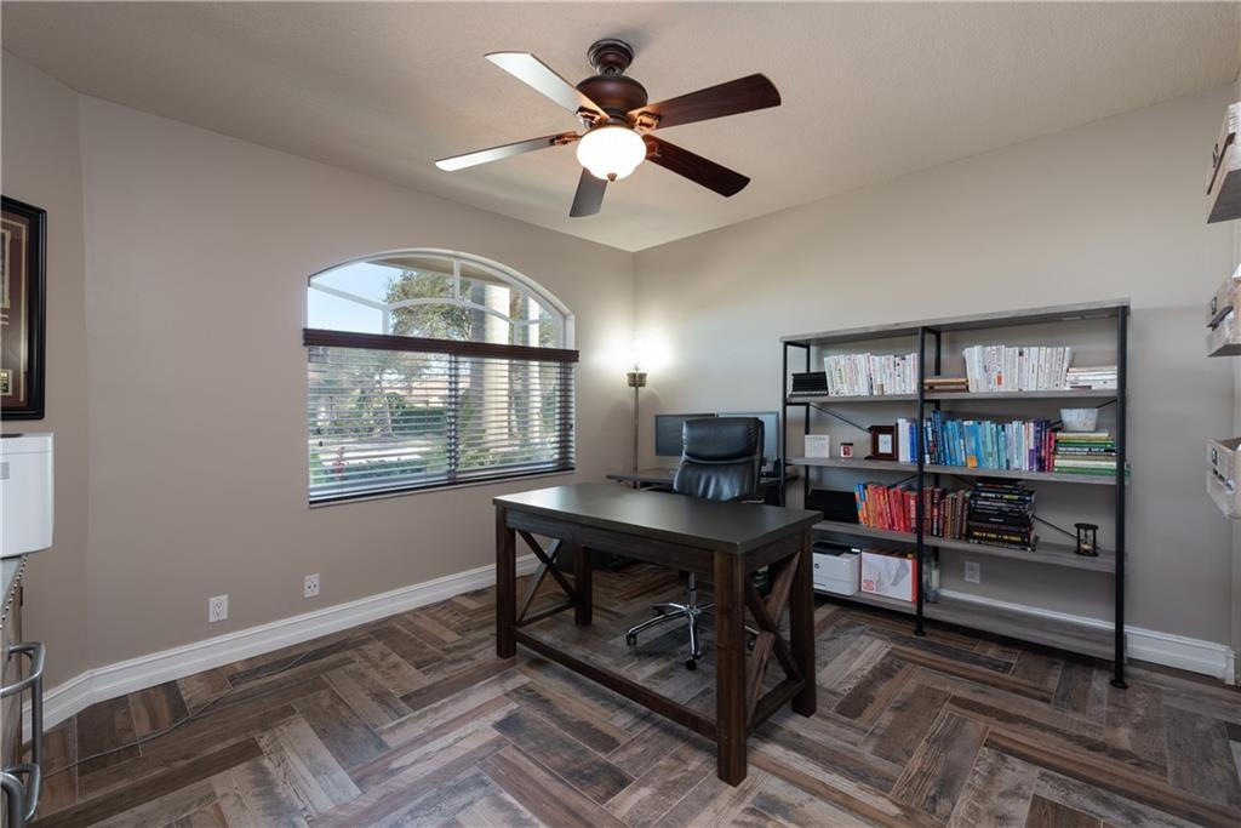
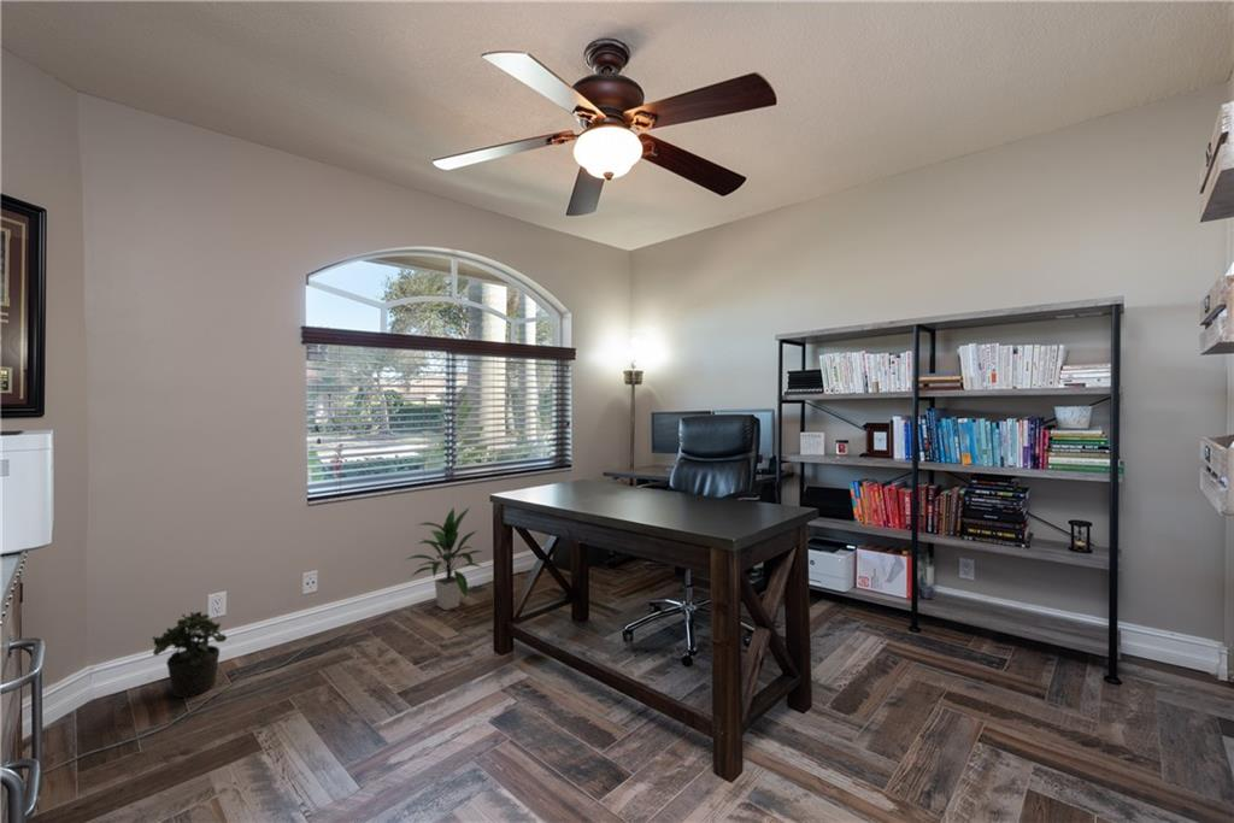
+ potted plant (189, 651)
+ indoor plant (448, 558)
